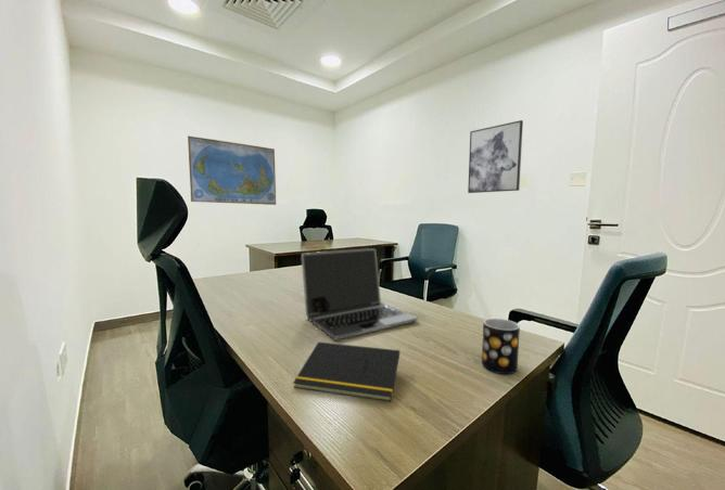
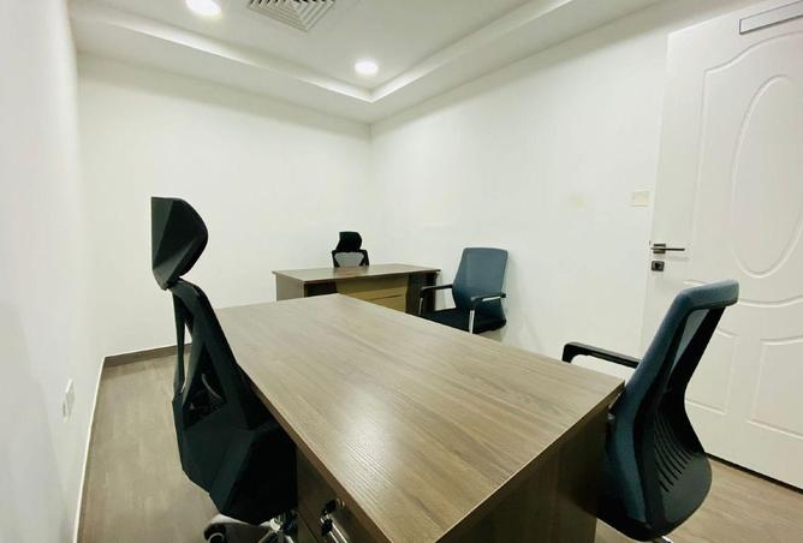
- wall art (493, 159)
- notepad (349, 368)
- laptop (358, 286)
- world map (236, 173)
- mug (495, 343)
